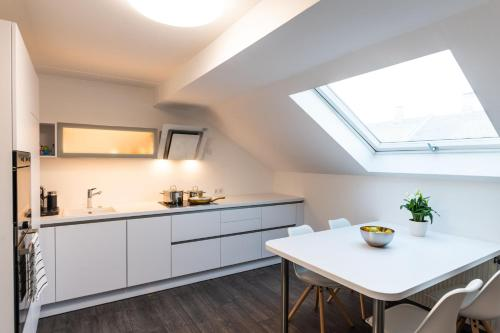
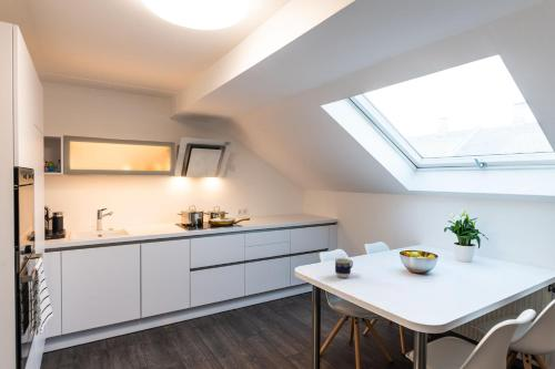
+ cup (344, 267)
